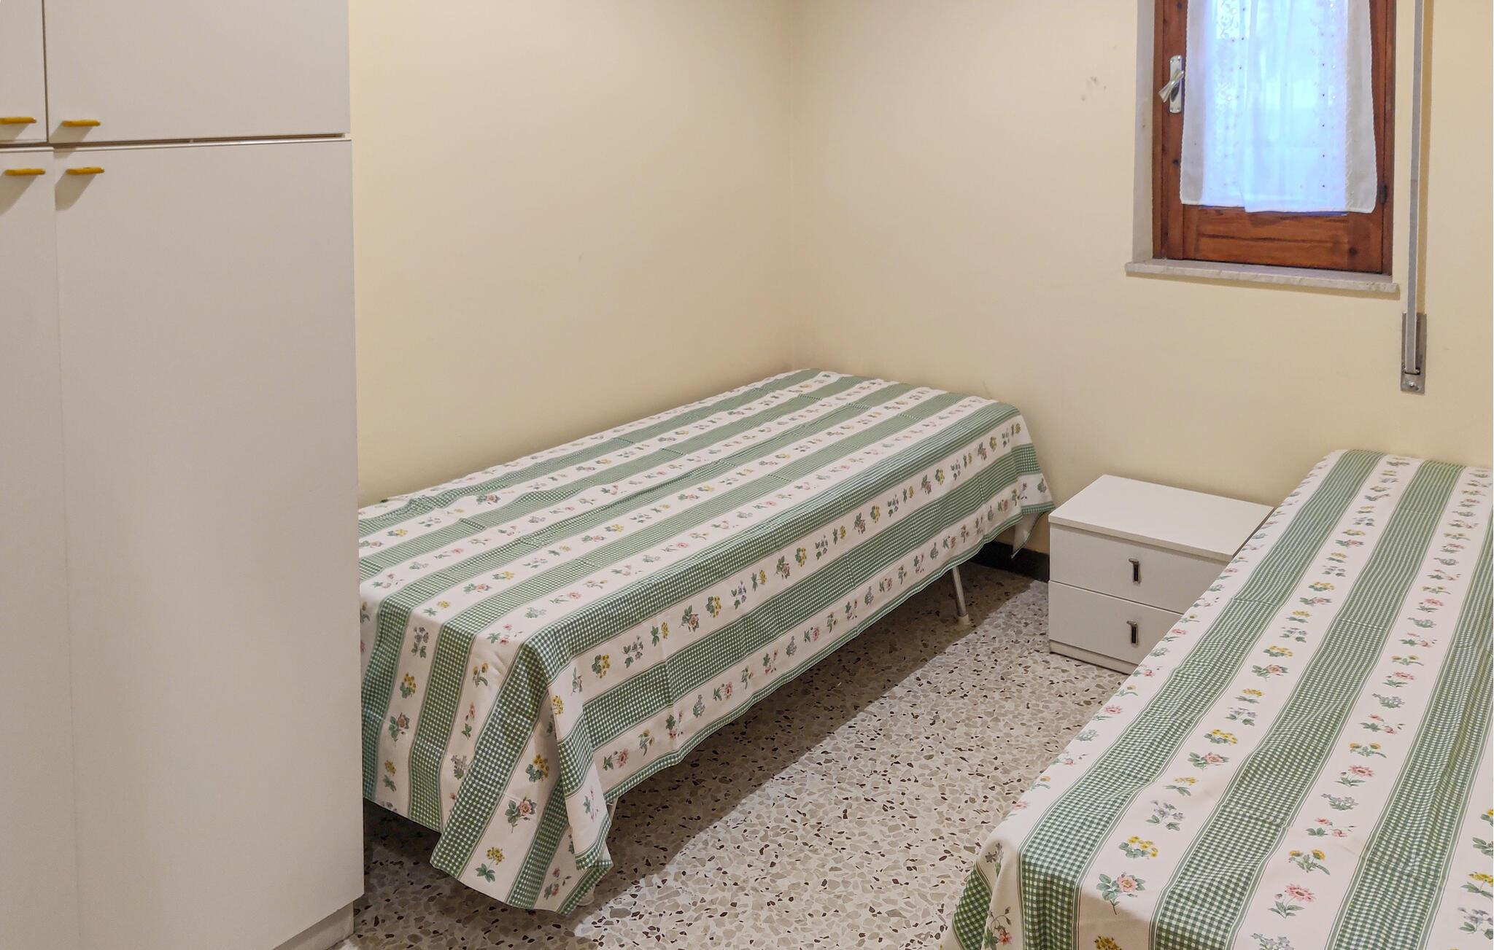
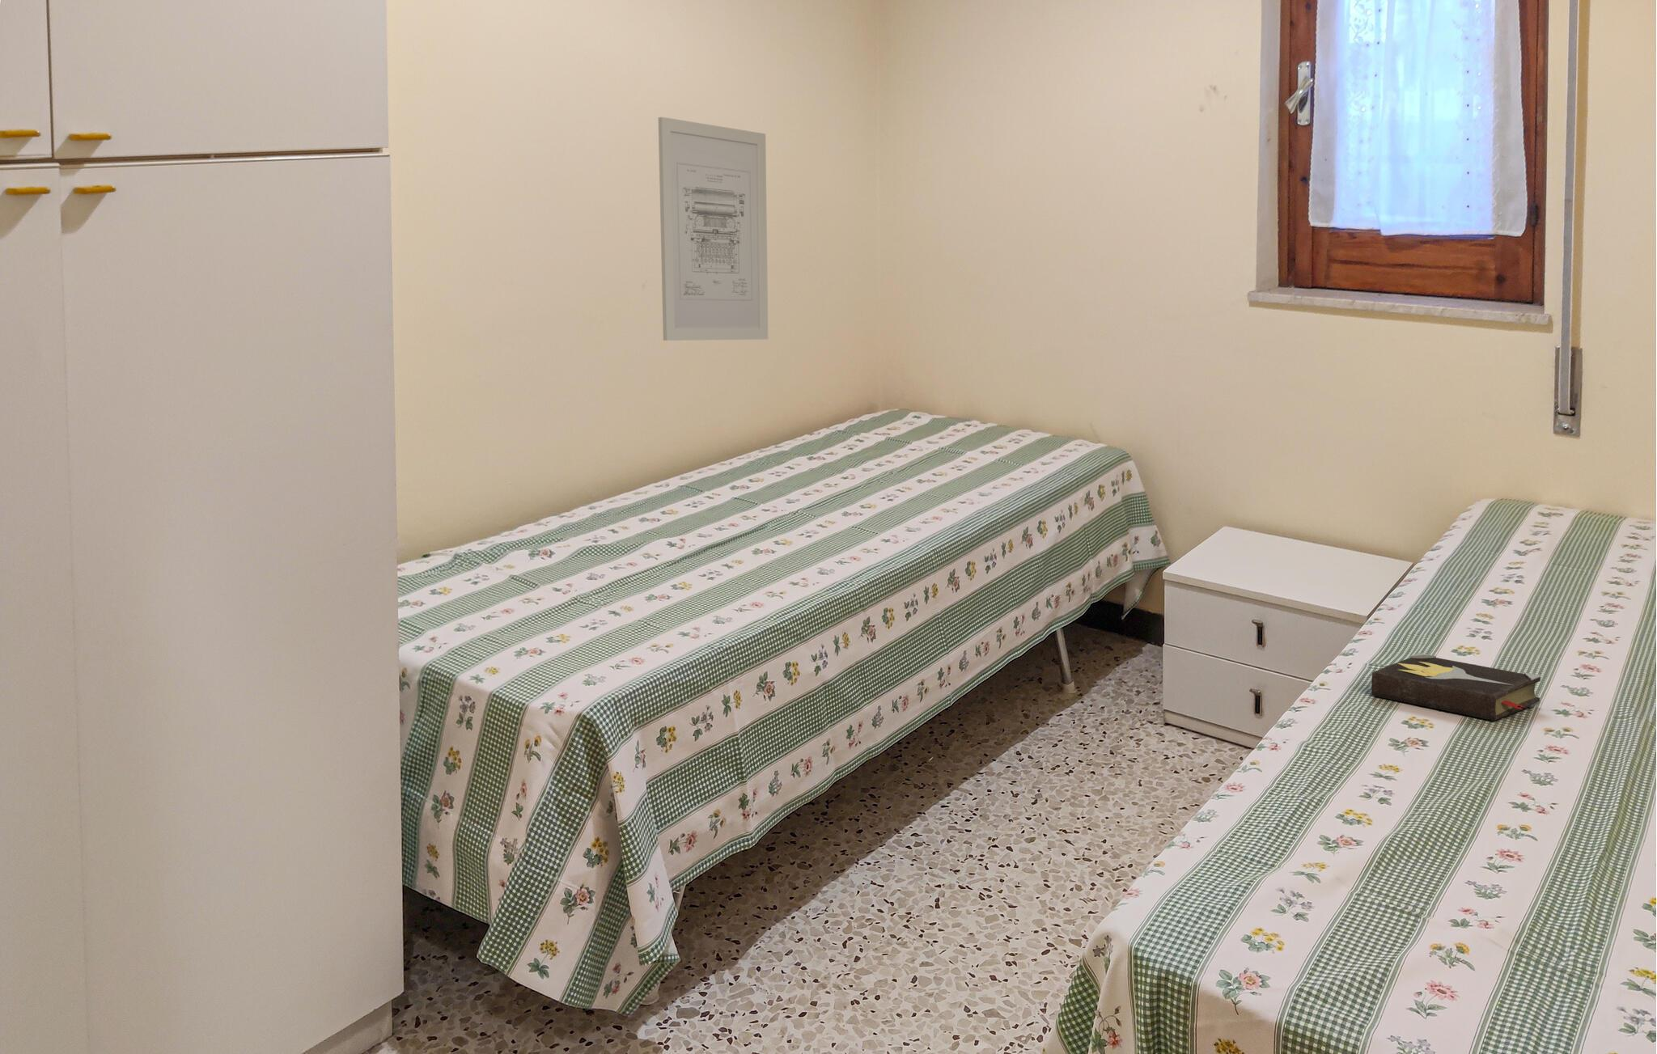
+ wall art (715, 234)
+ hardback book (1455, 685)
